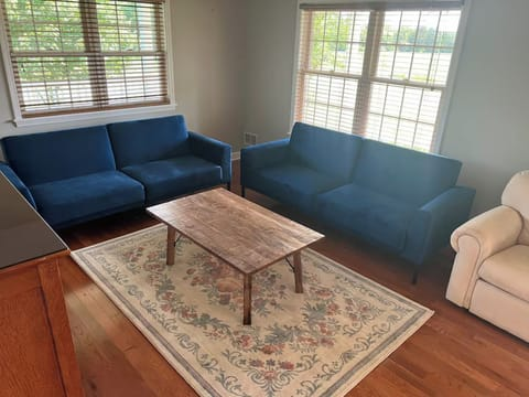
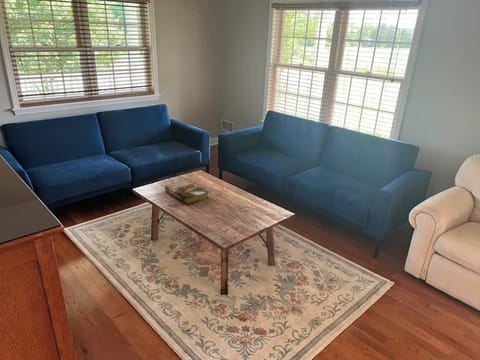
+ book (186, 191)
